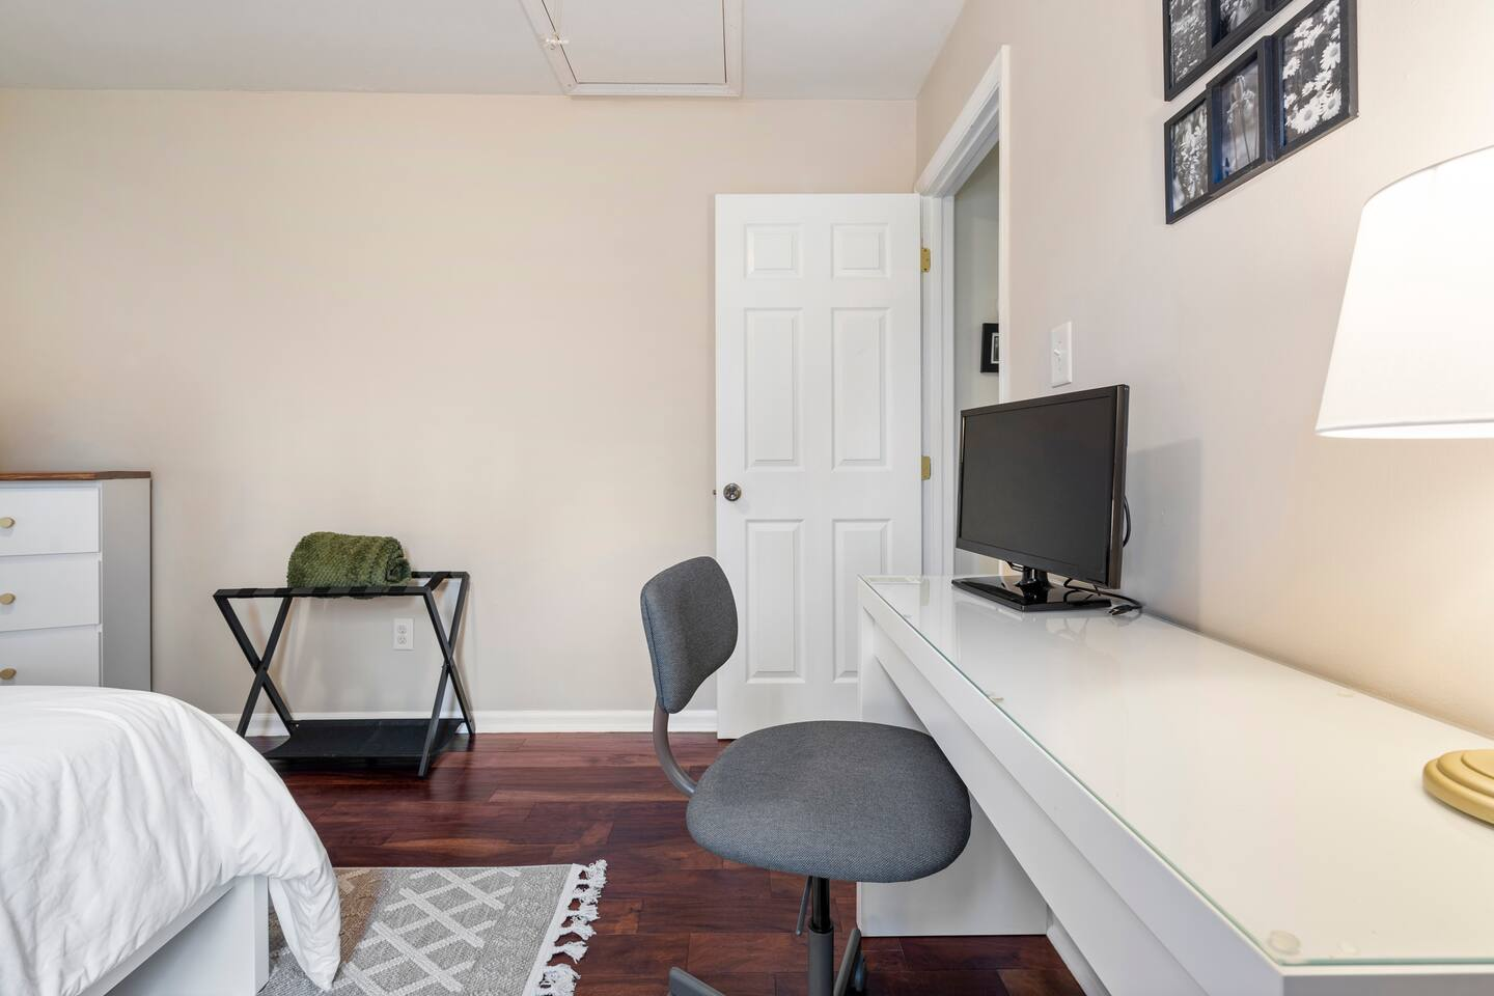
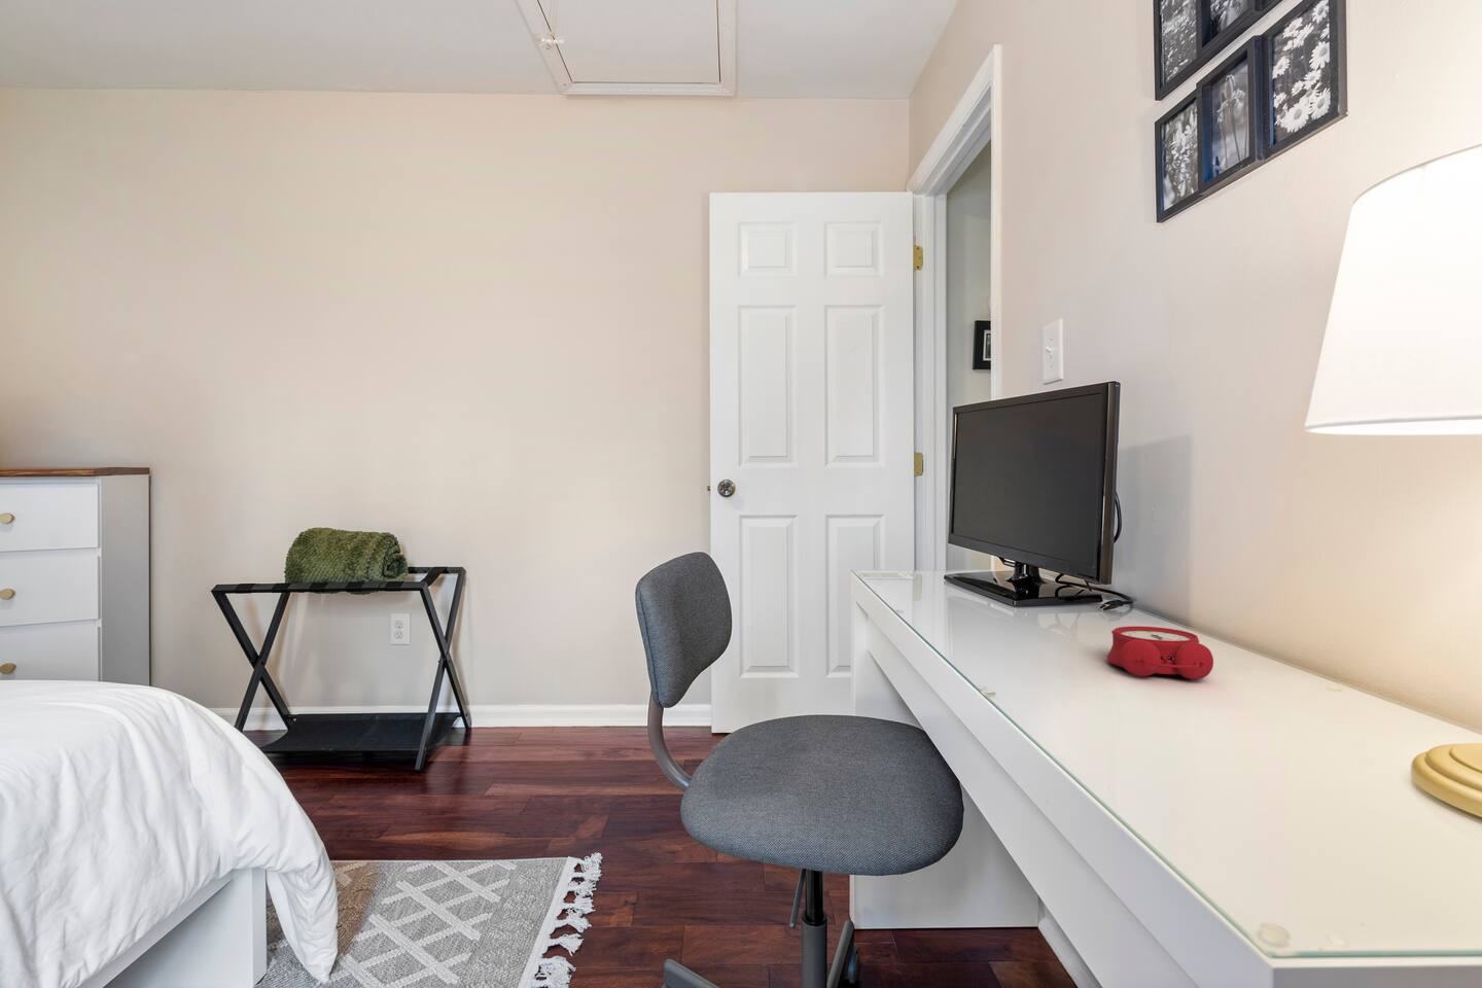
+ alarm clock (1158, 653)
